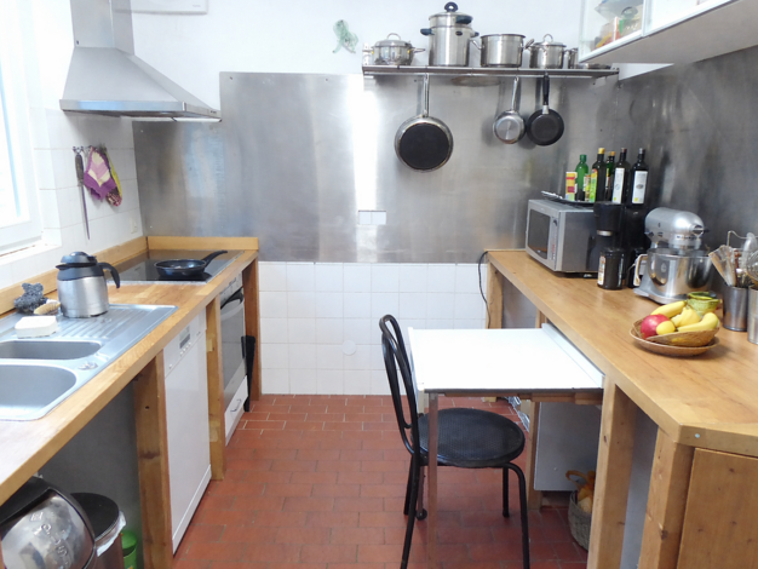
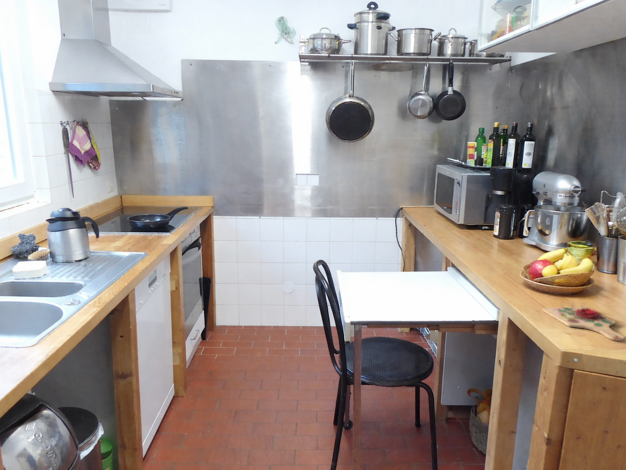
+ cutting board (590, 319)
